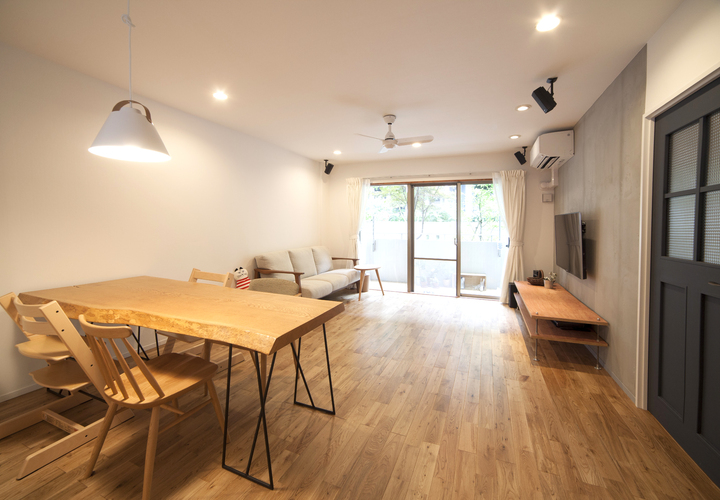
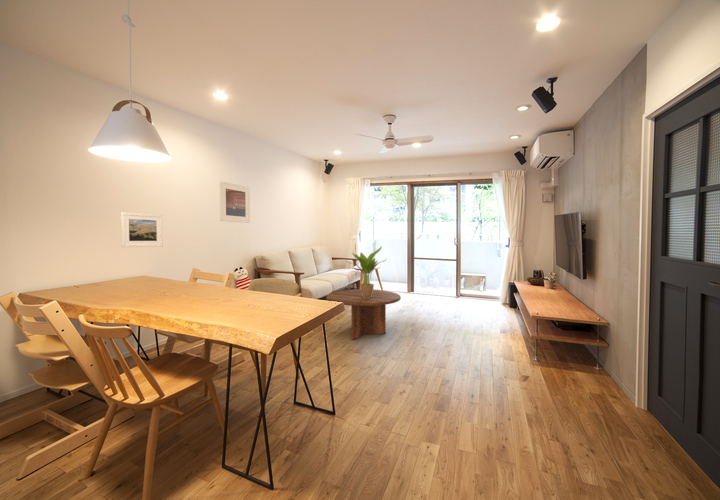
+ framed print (142, 230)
+ potted plant (365, 271)
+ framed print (235, 203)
+ coffee table (363, 314)
